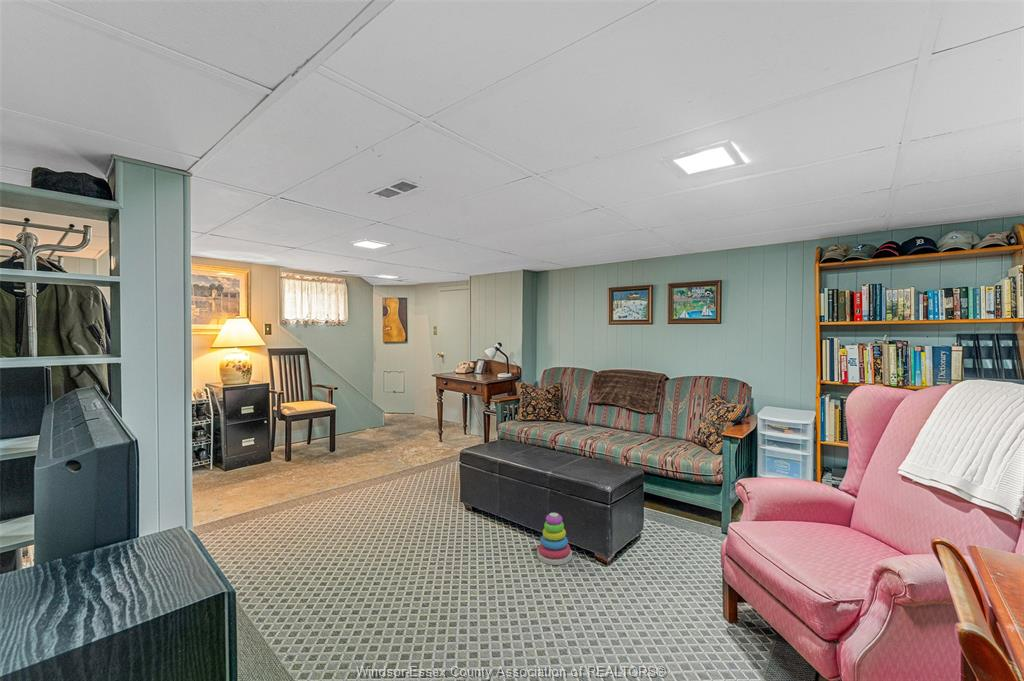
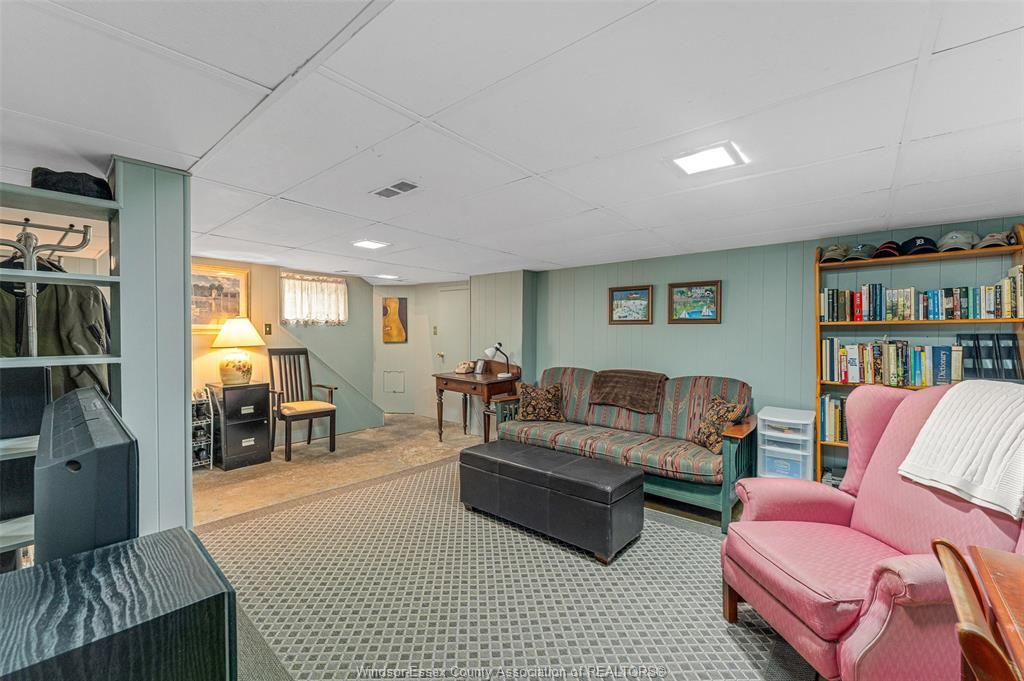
- stacking toy (554, 535)
